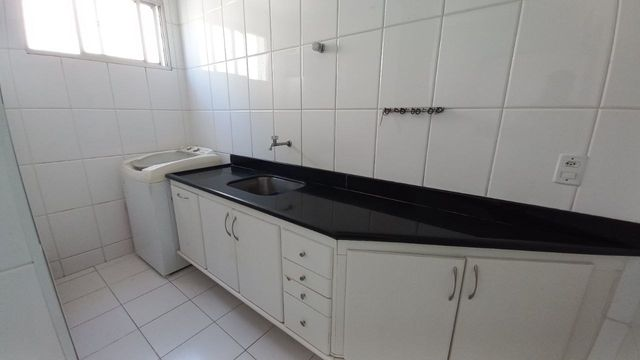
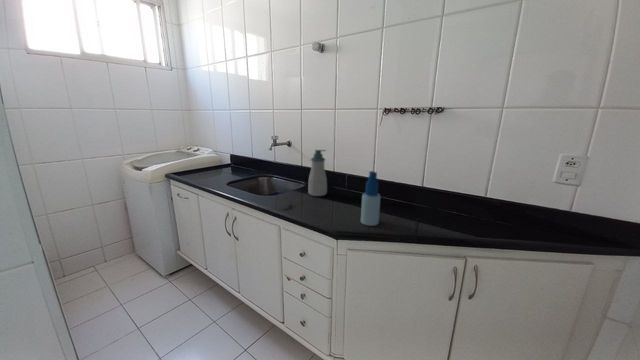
+ spray bottle (371, 197)
+ soap bottle (317, 172)
